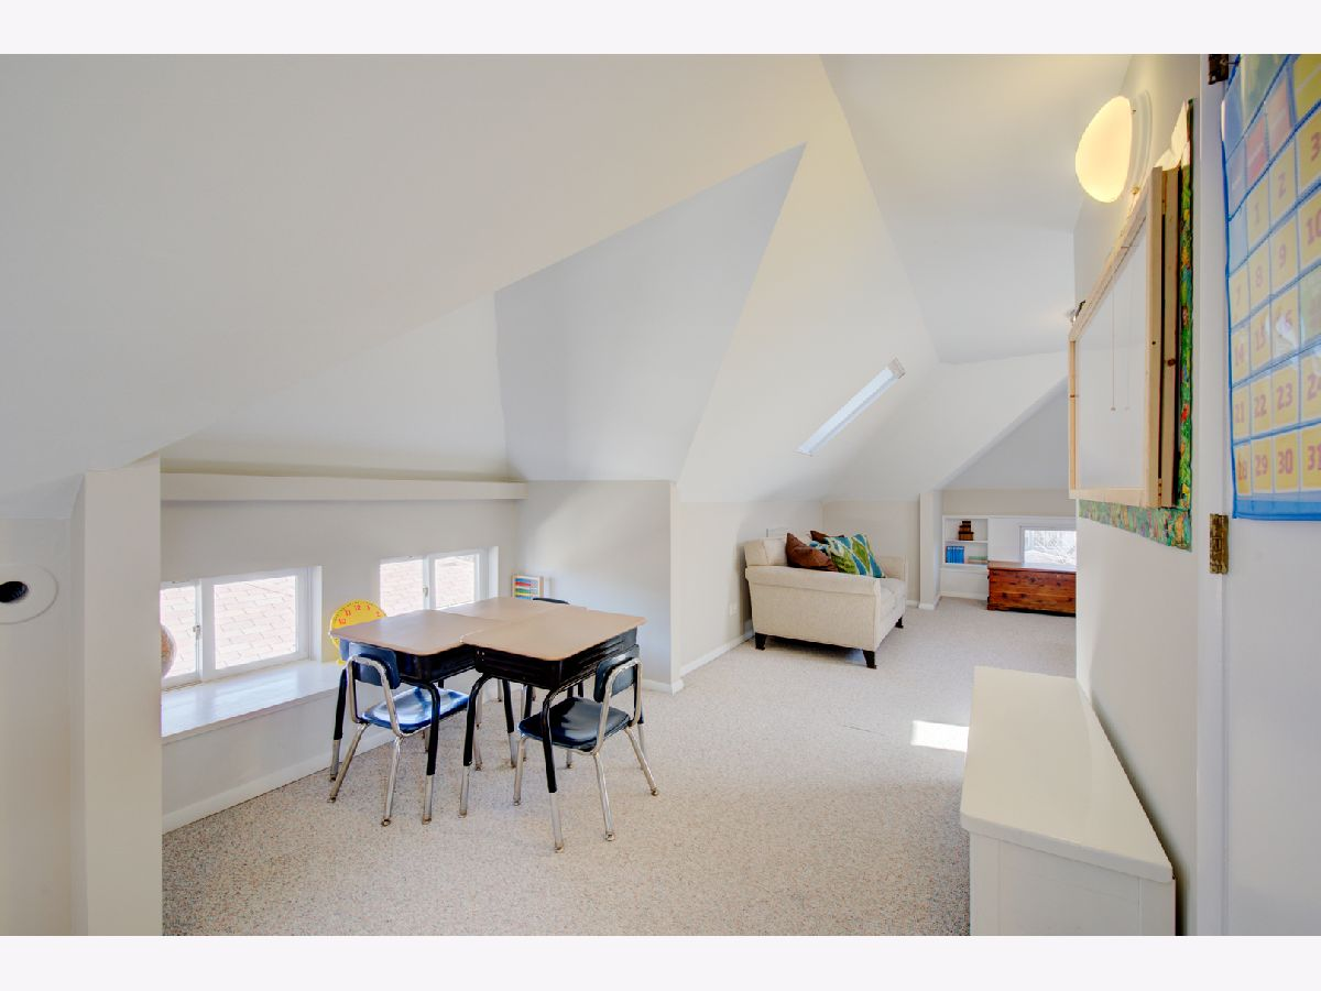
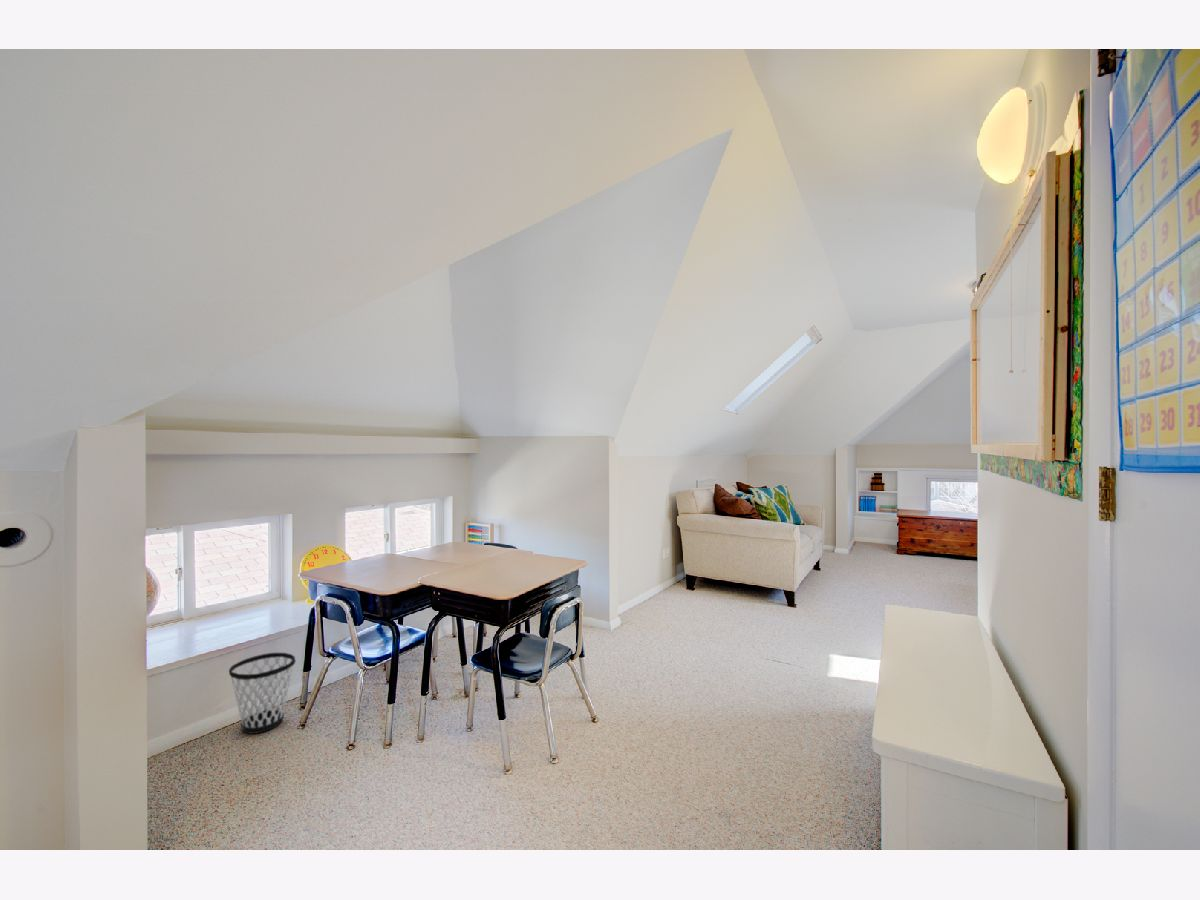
+ wastebasket (264, 693)
